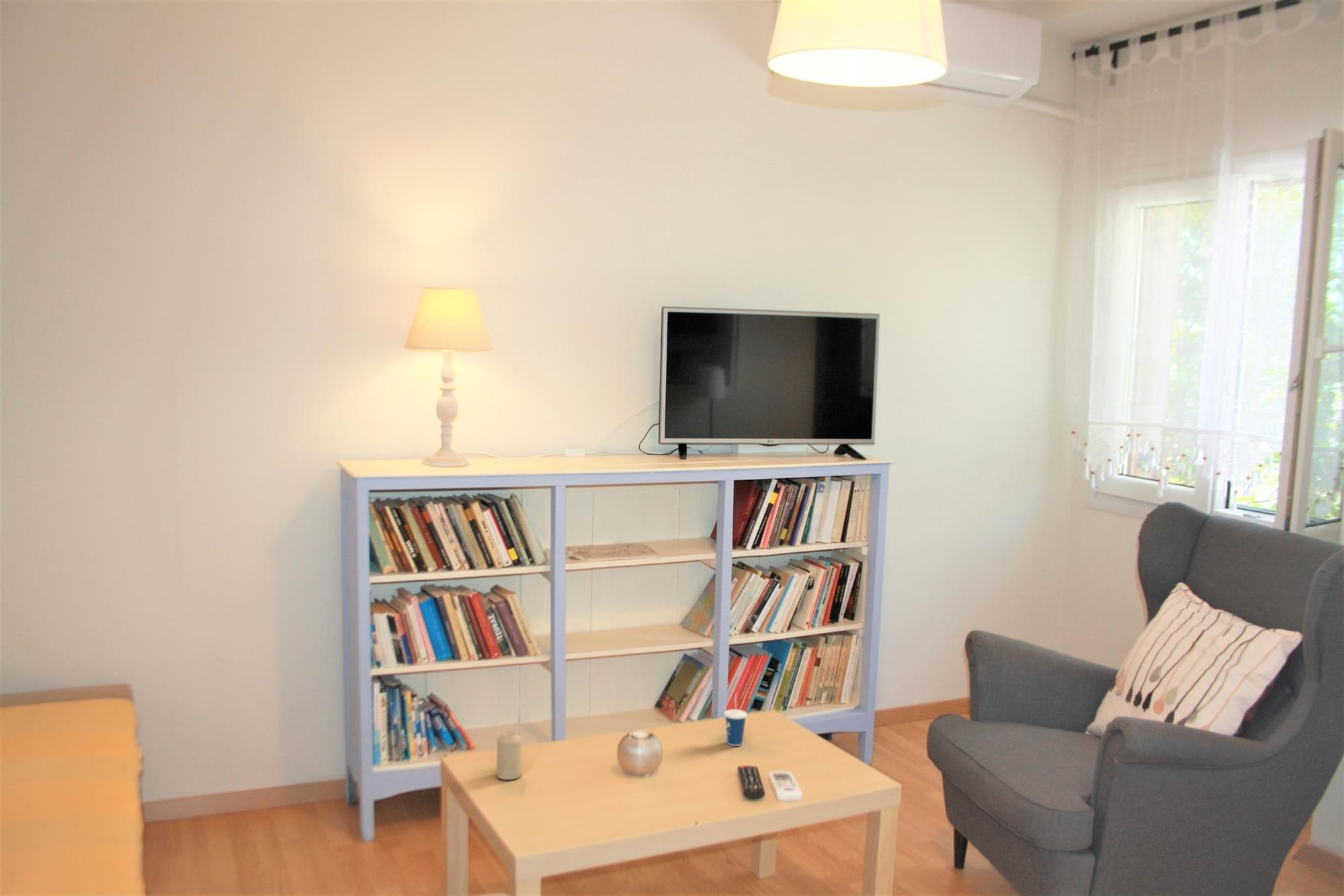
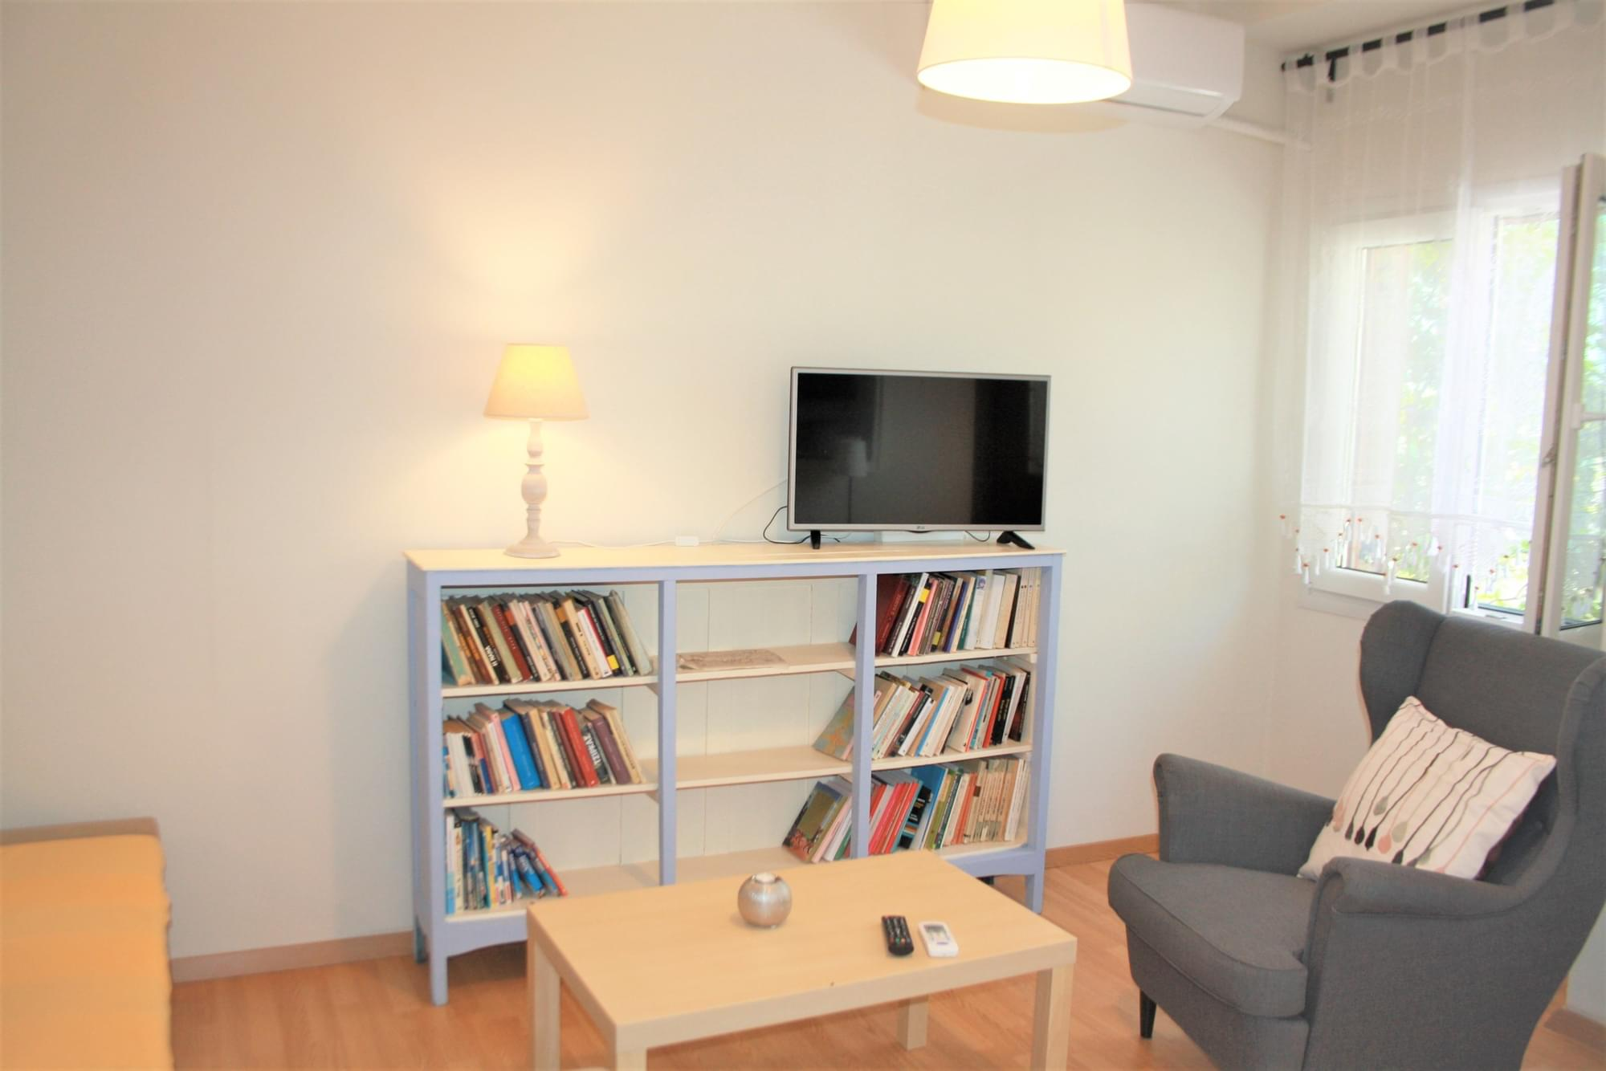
- candle (509, 754)
- cup (735, 719)
